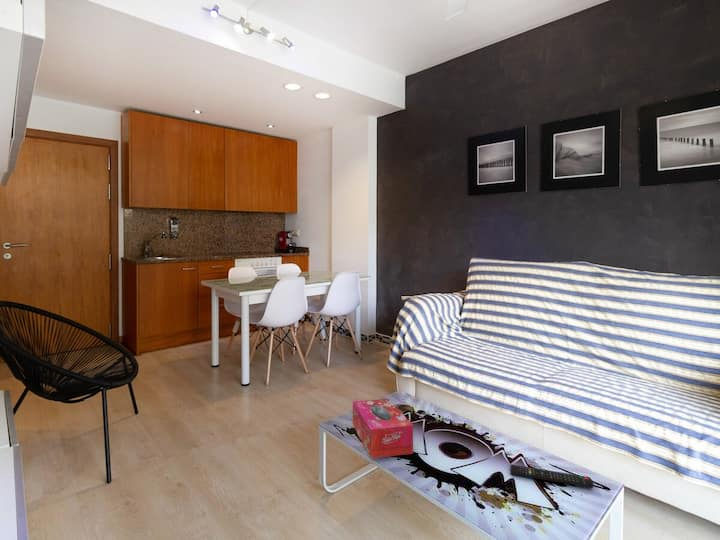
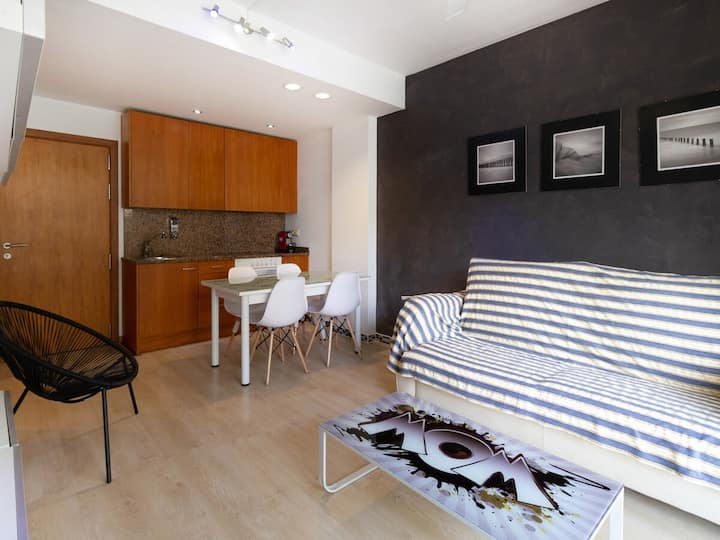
- remote control (550, 476)
- tissue box (380, 425)
